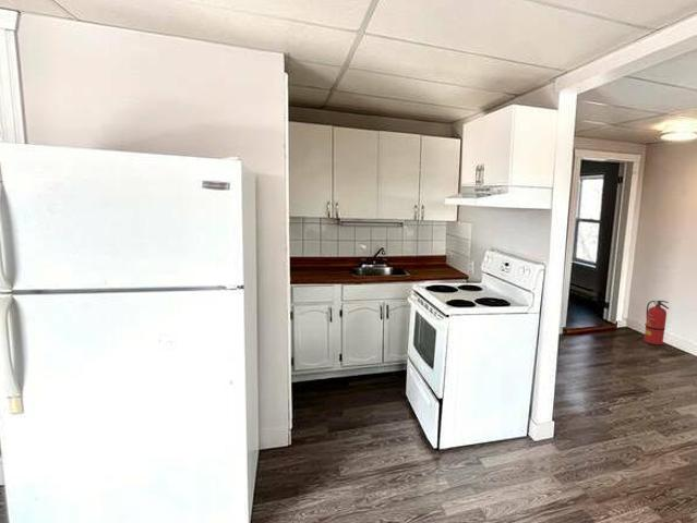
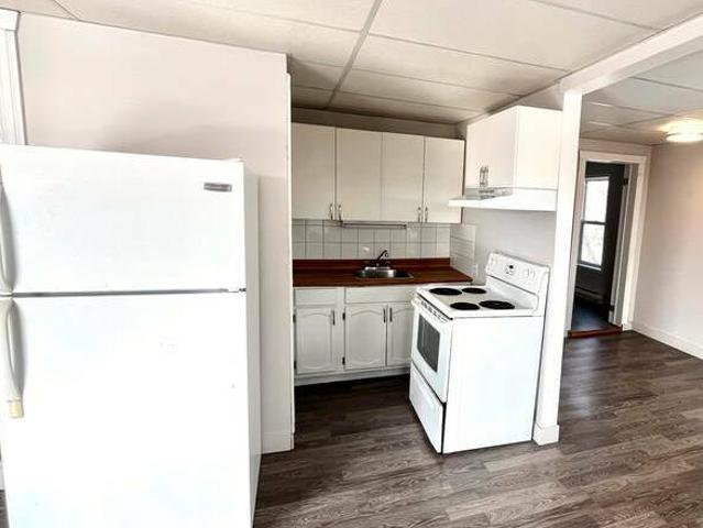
- fire extinguisher (656, 320)
